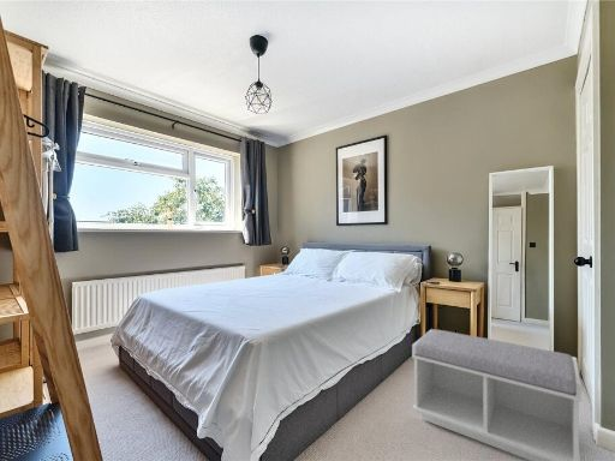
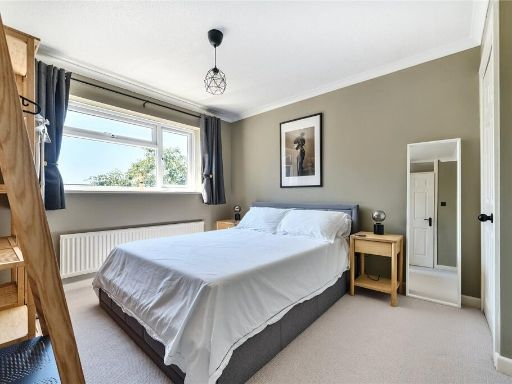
- bench (489, 387)
